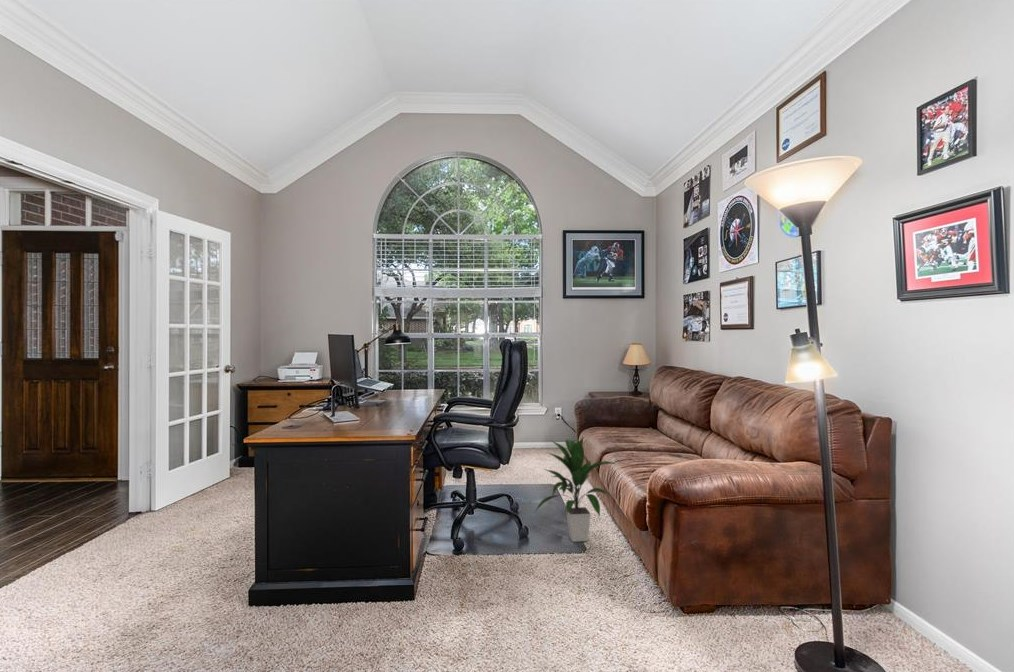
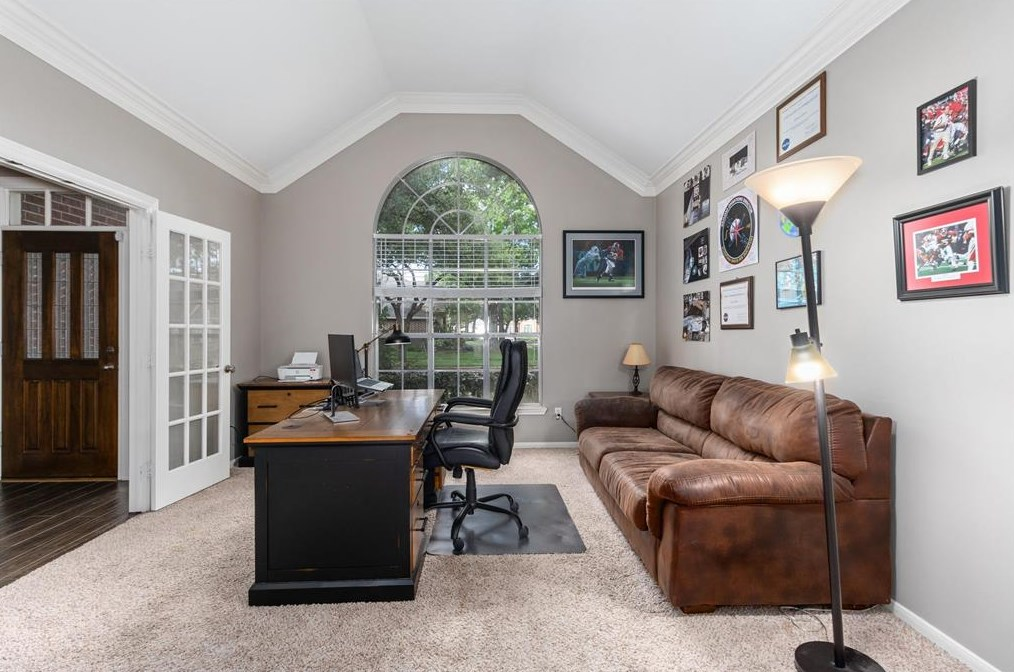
- indoor plant (574, 487)
